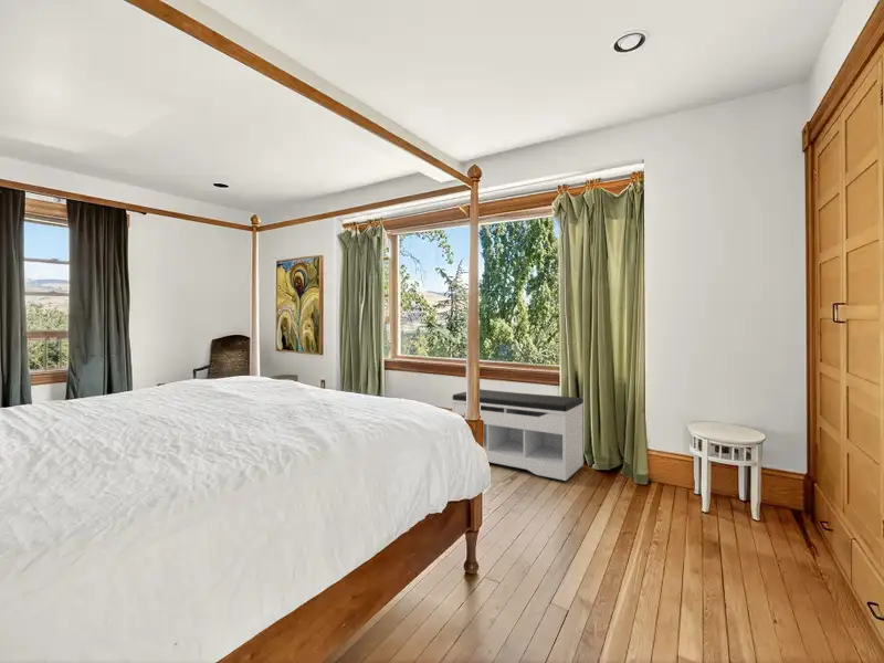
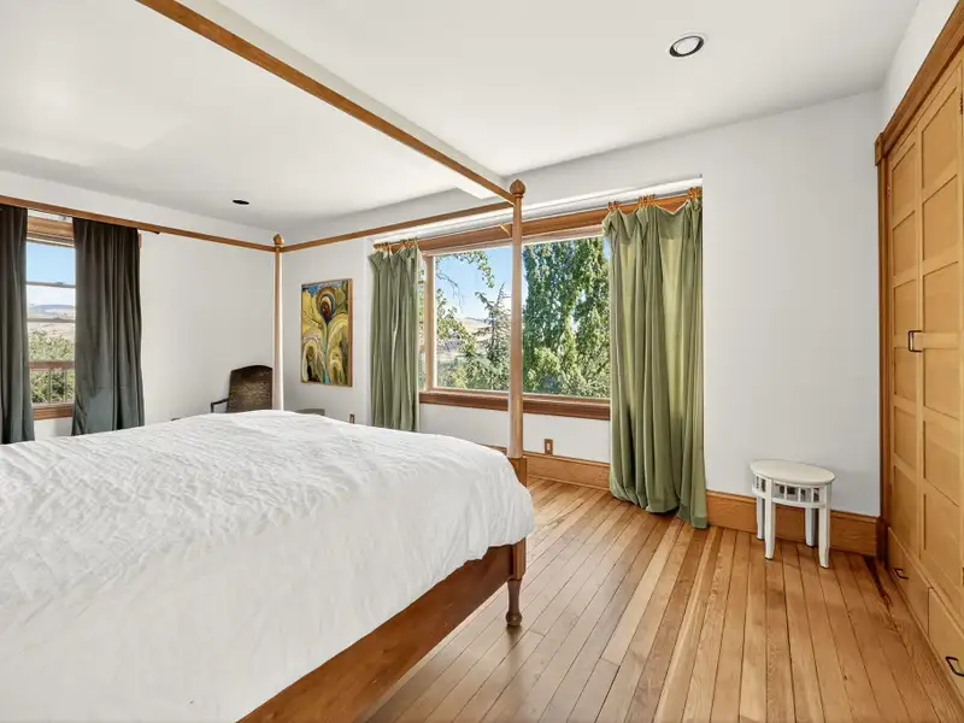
- bench (515, 428)
